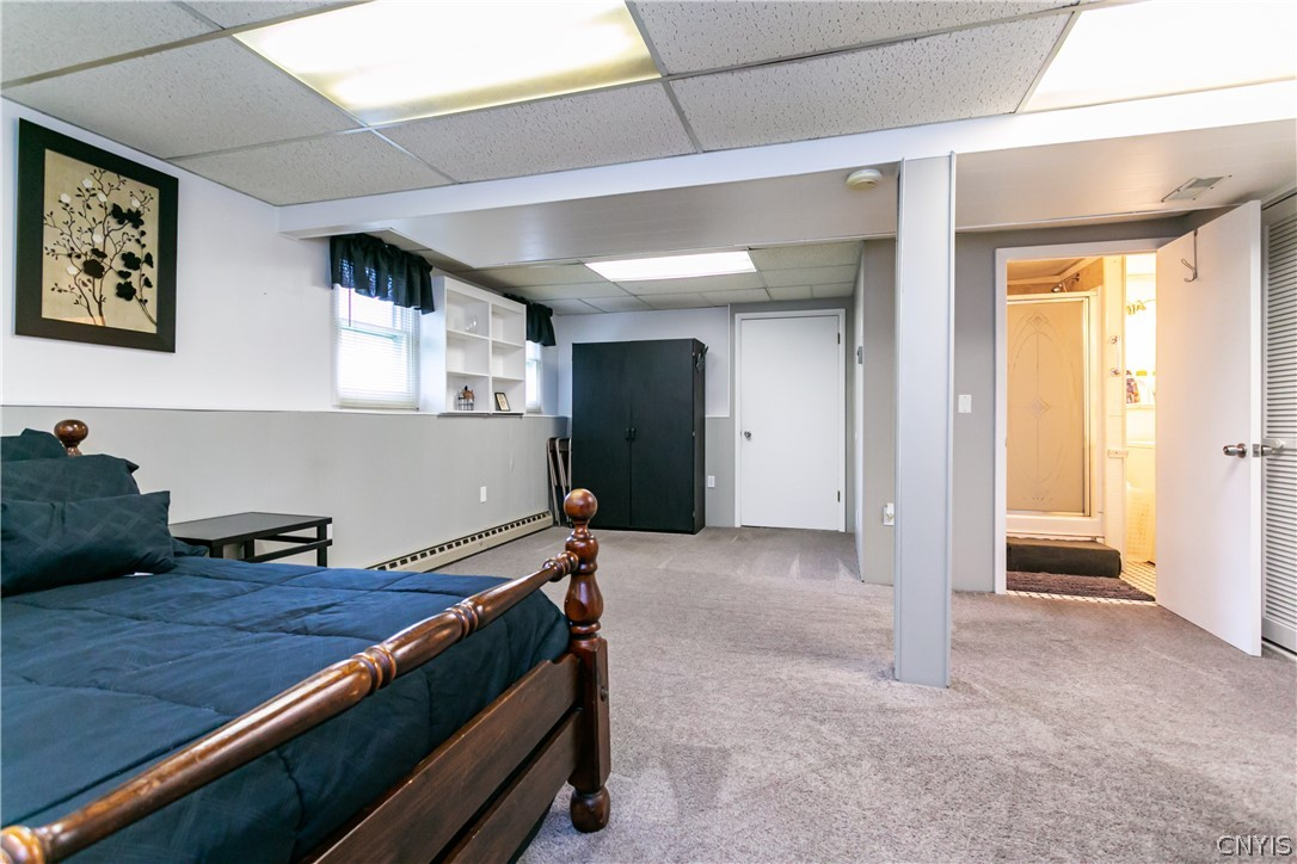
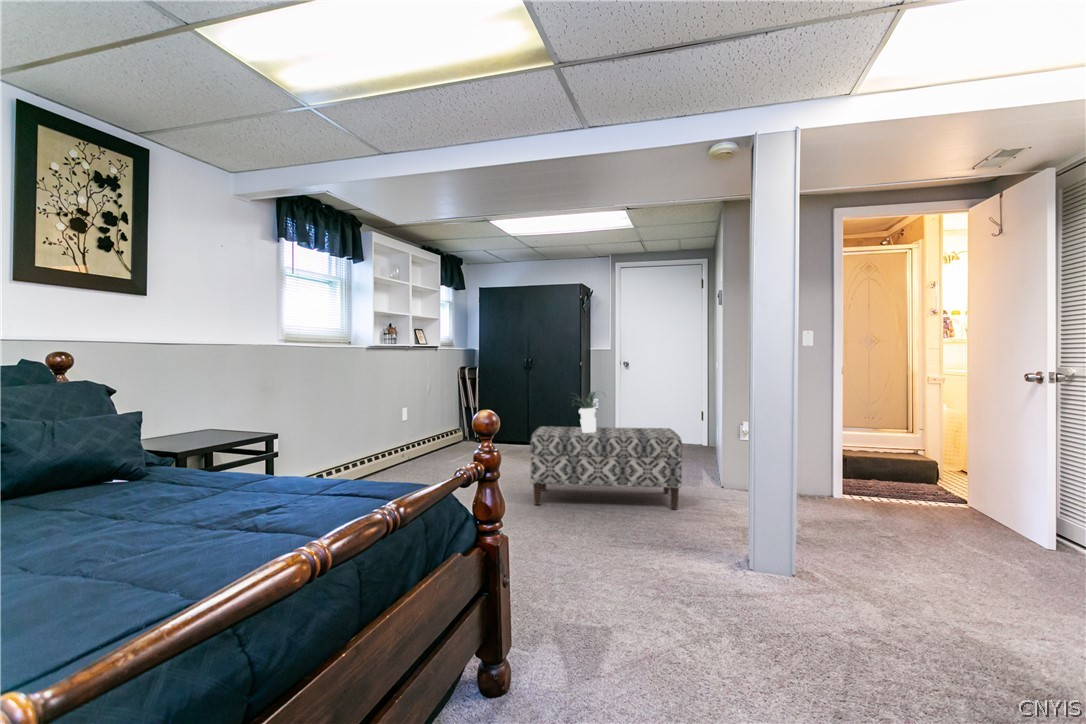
+ bench (604, 465)
+ potted plant (588, 412)
